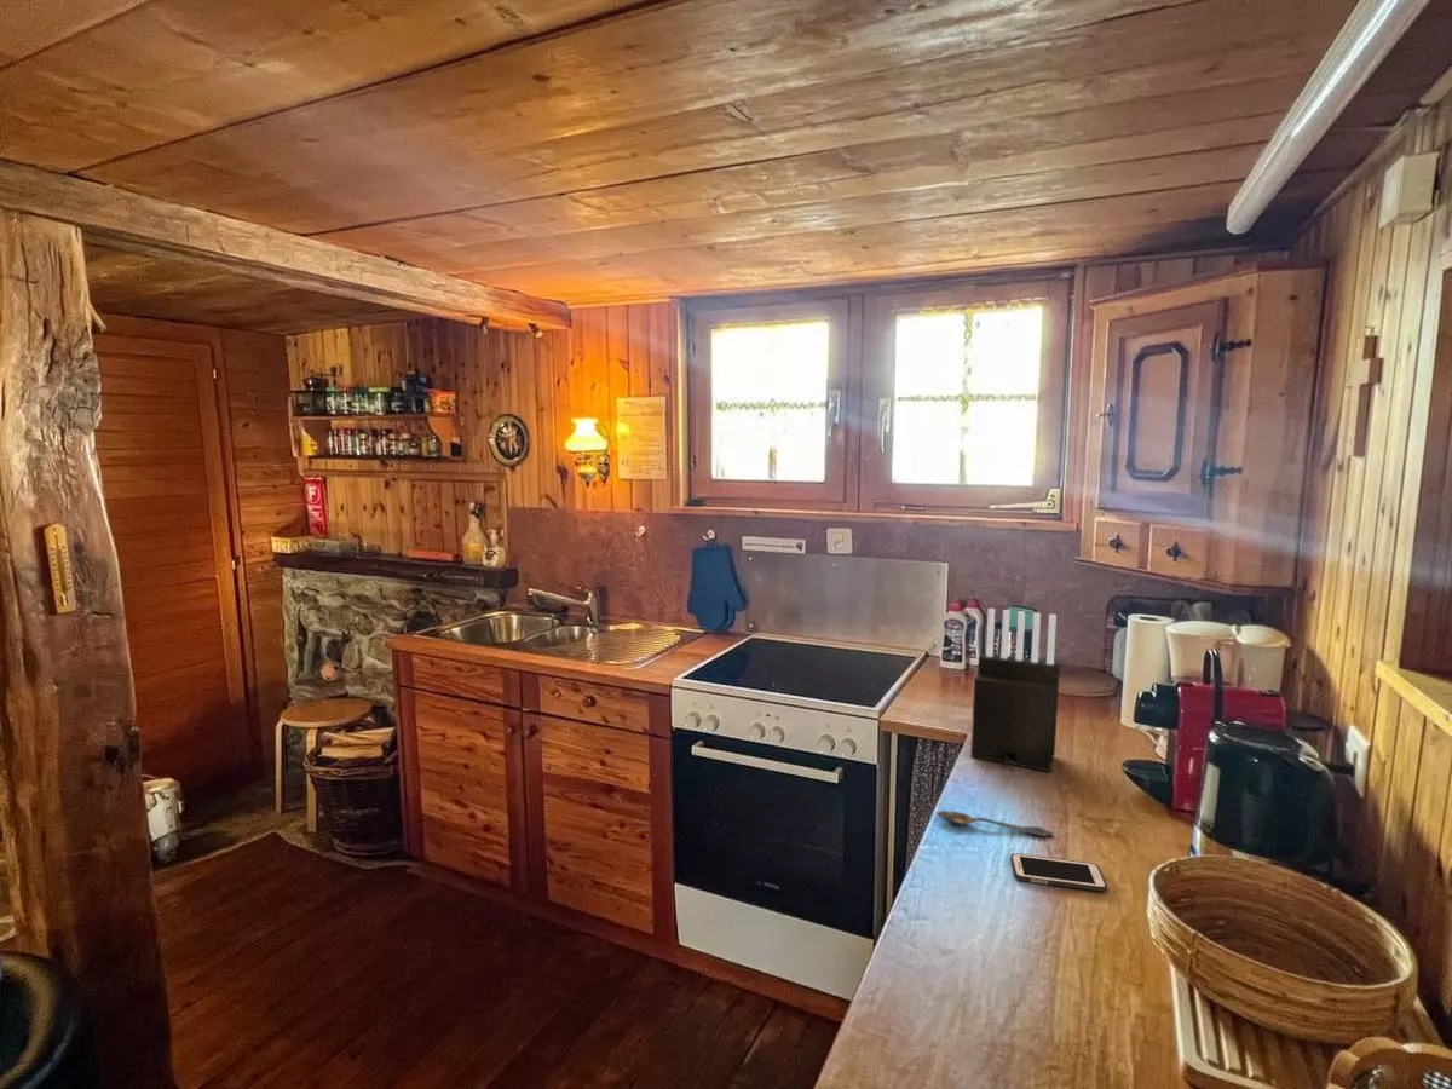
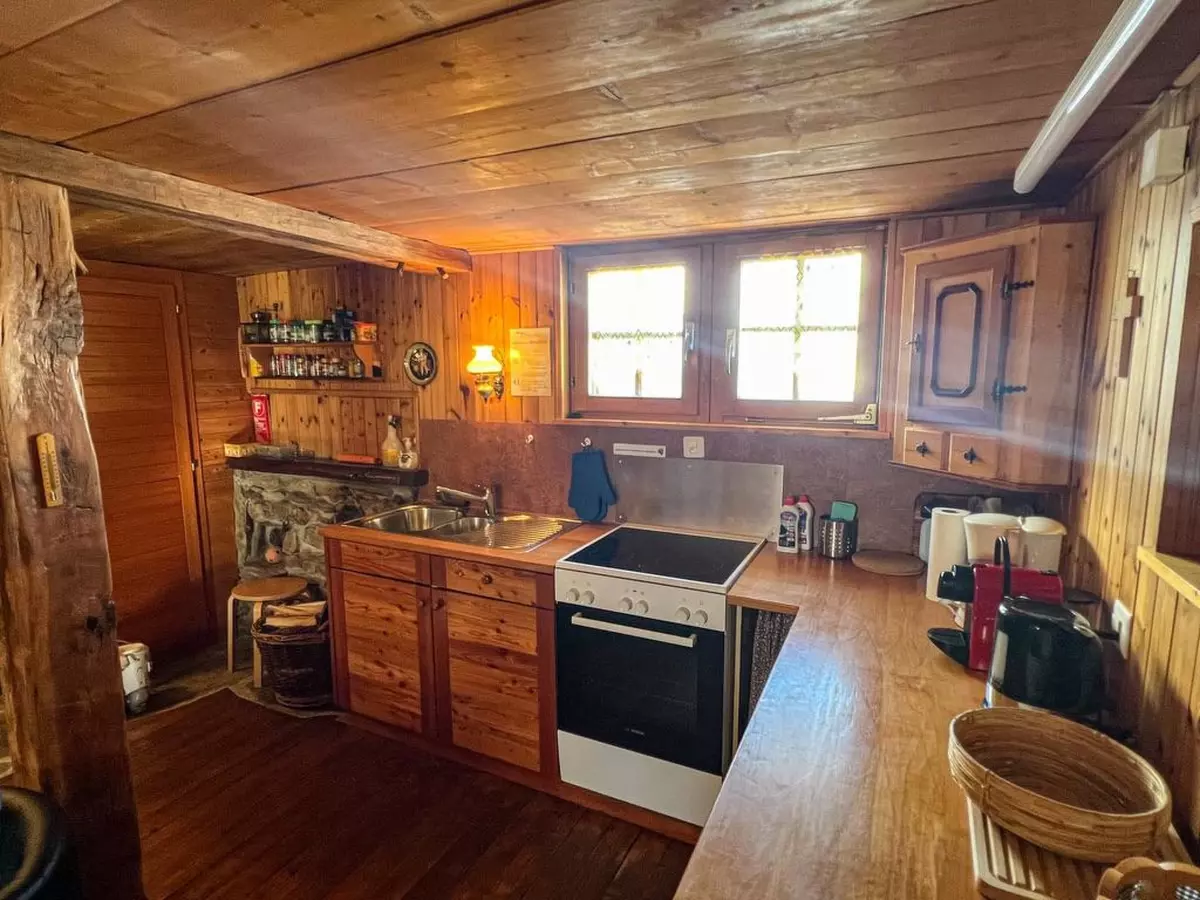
- cell phone (1056, 871)
- knife block (1015, 687)
- spoon (993, 823)
